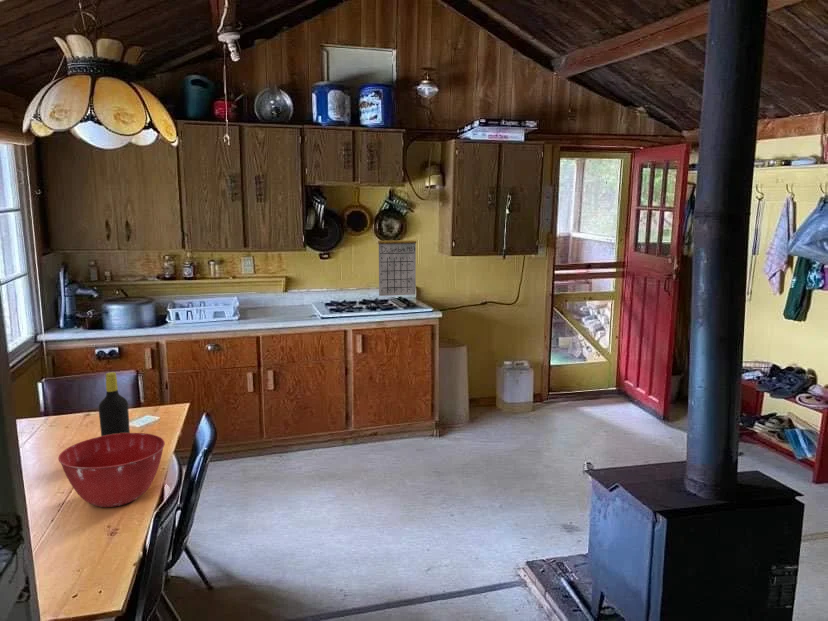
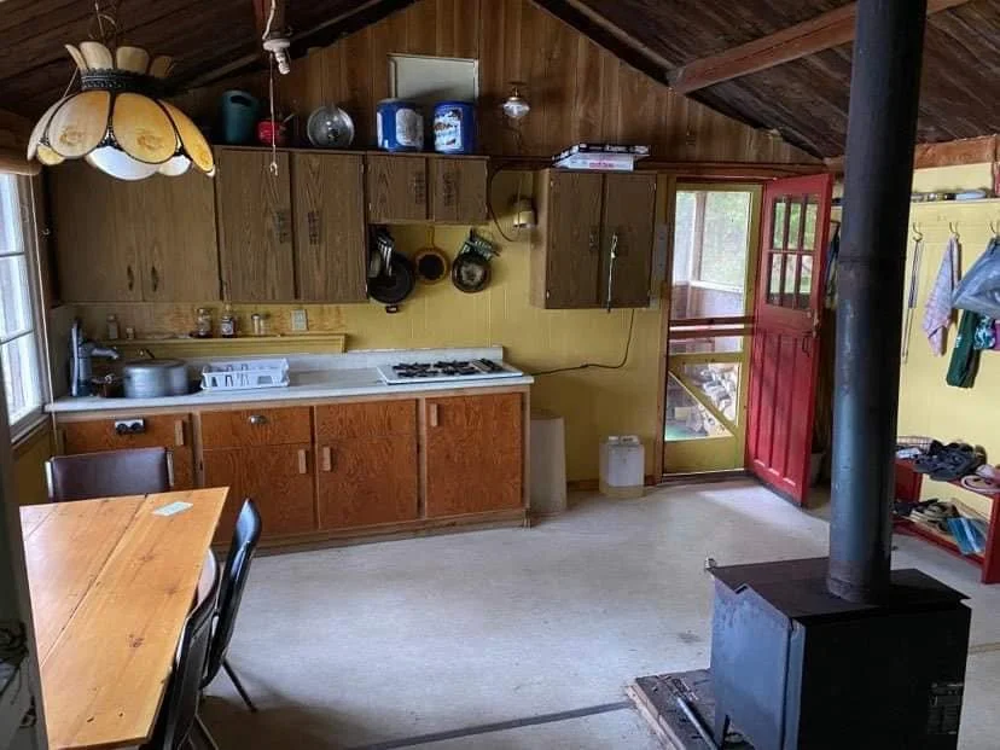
- bottle (114, 414)
- calendar (397, 261)
- mixing bowl (115, 472)
